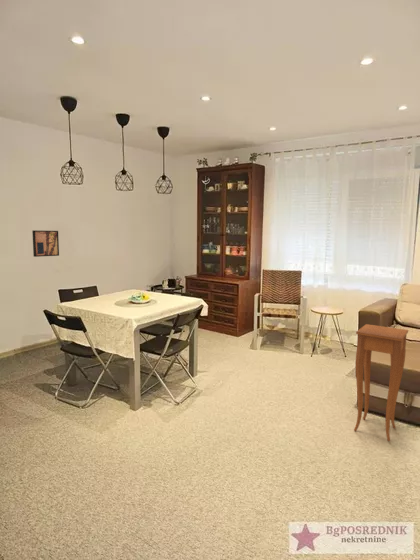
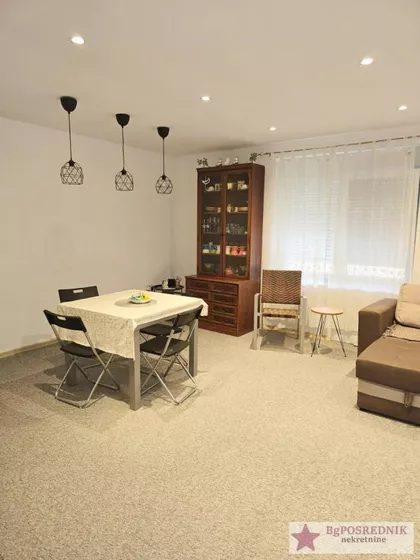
- side table (369, 380)
- wall art (46, 243)
